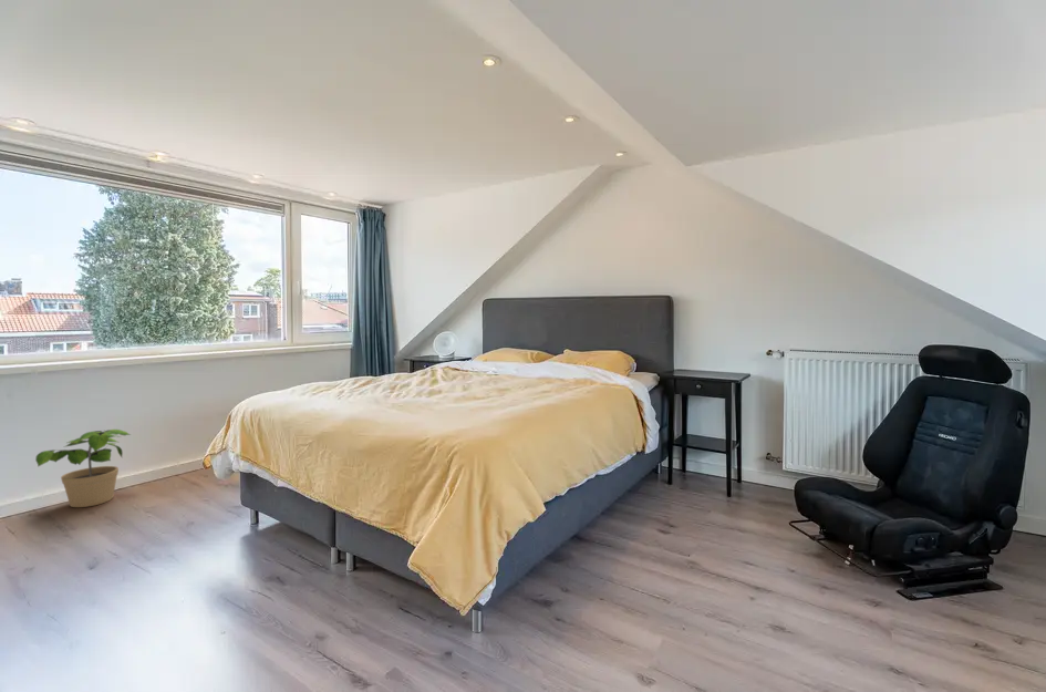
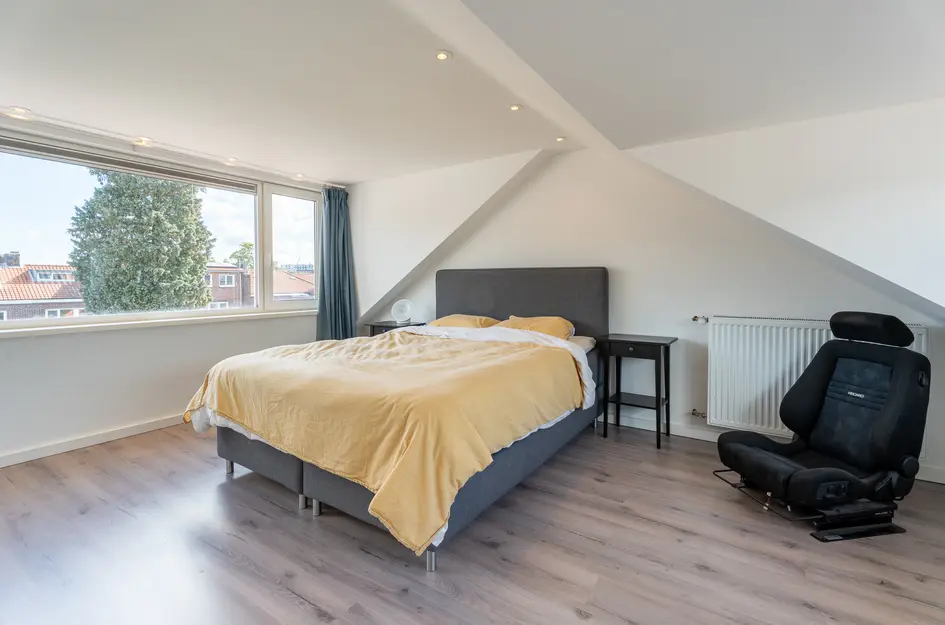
- potted plant (87, 468)
